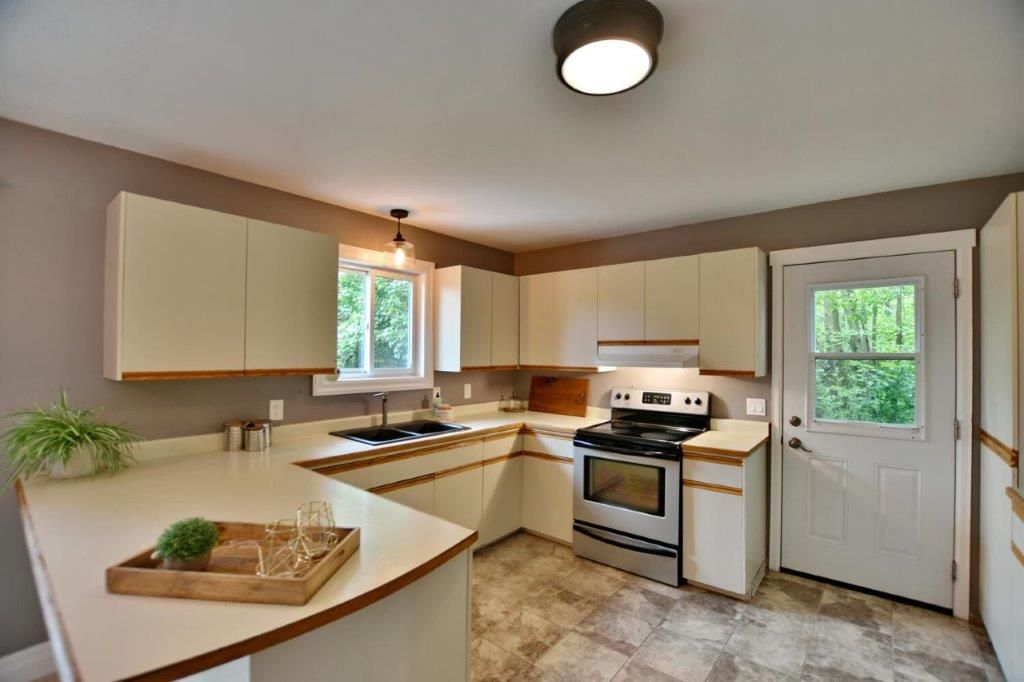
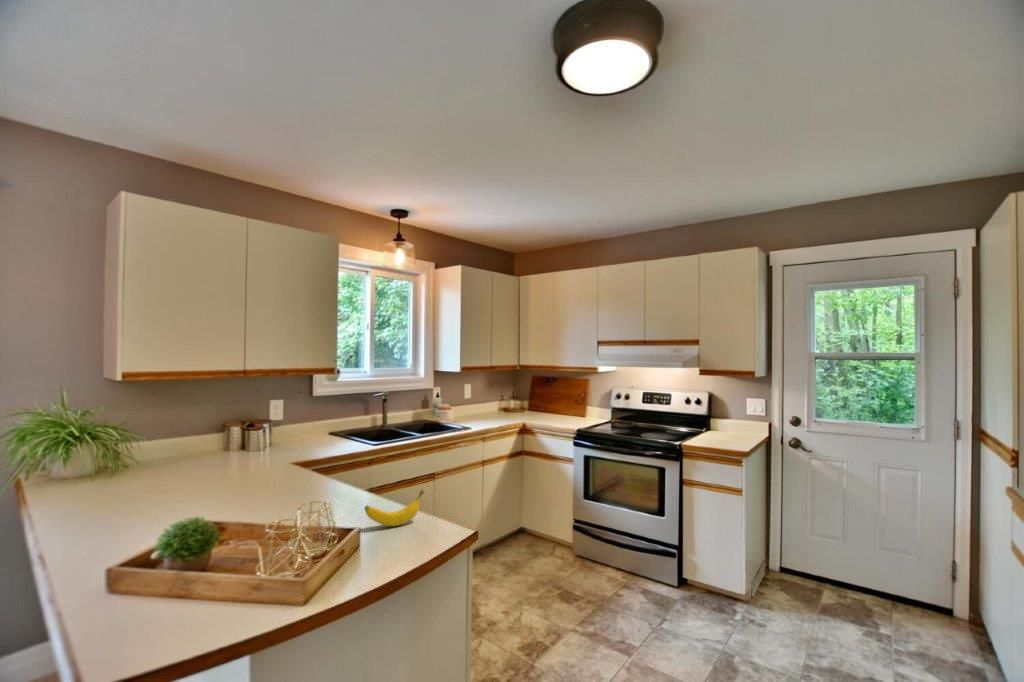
+ banana (396, 511)
